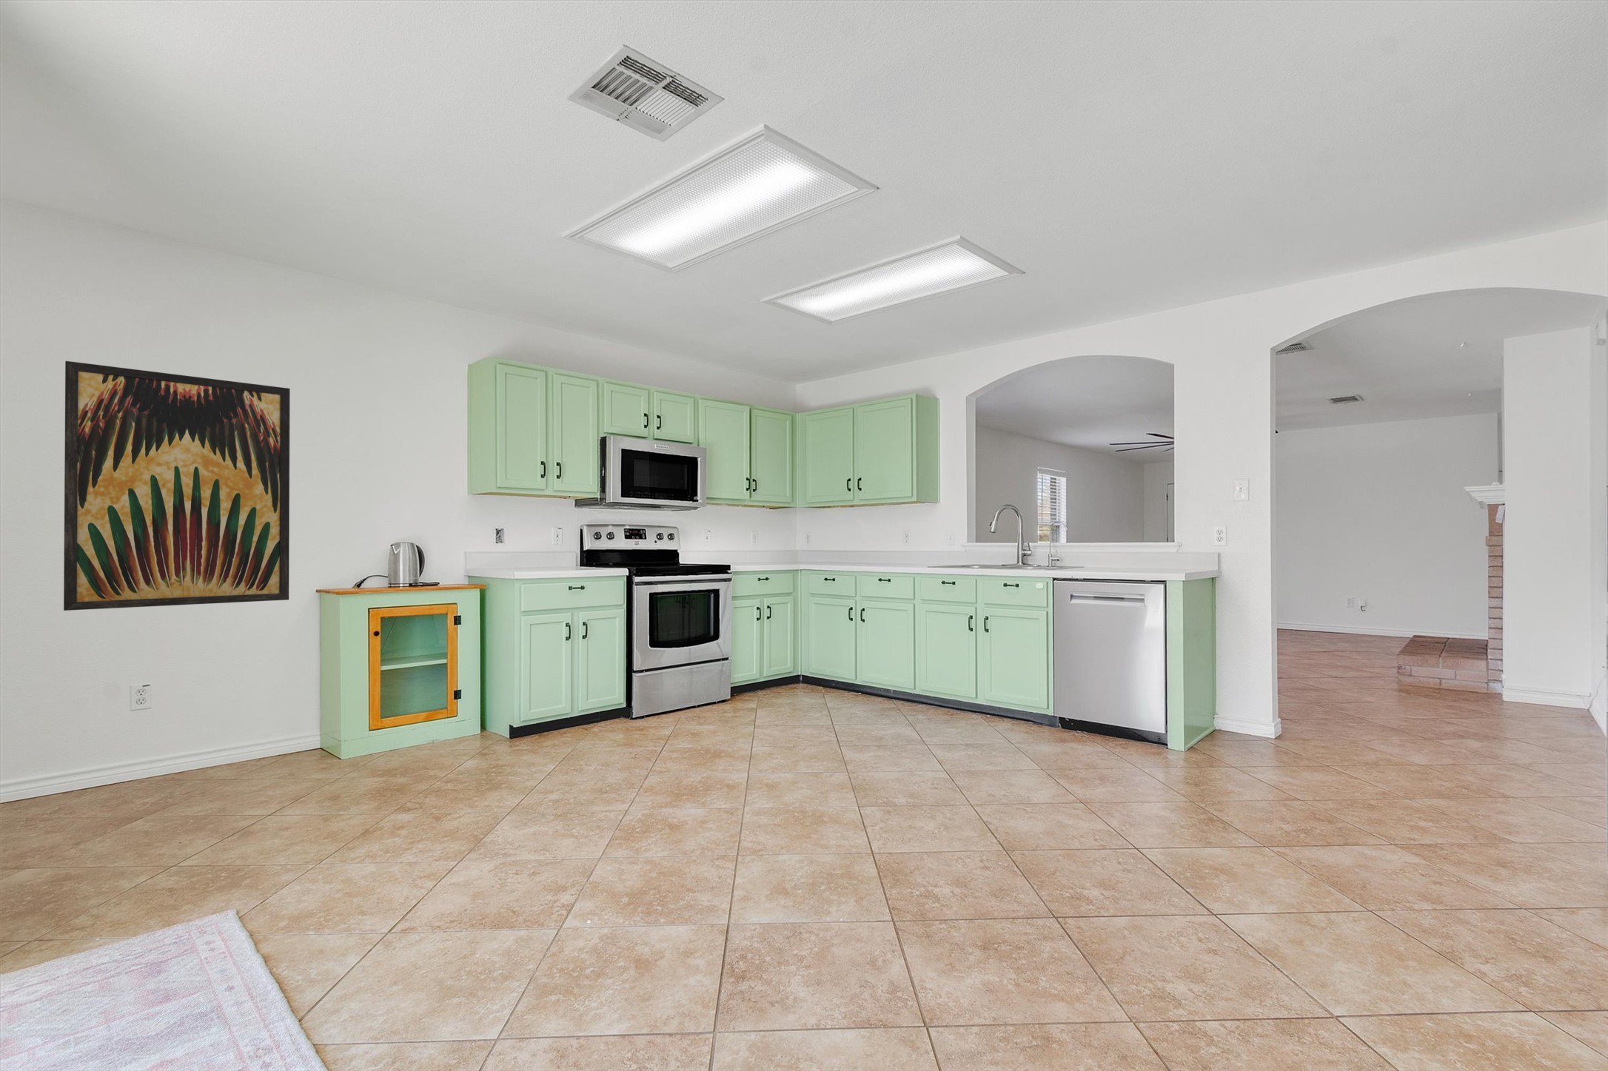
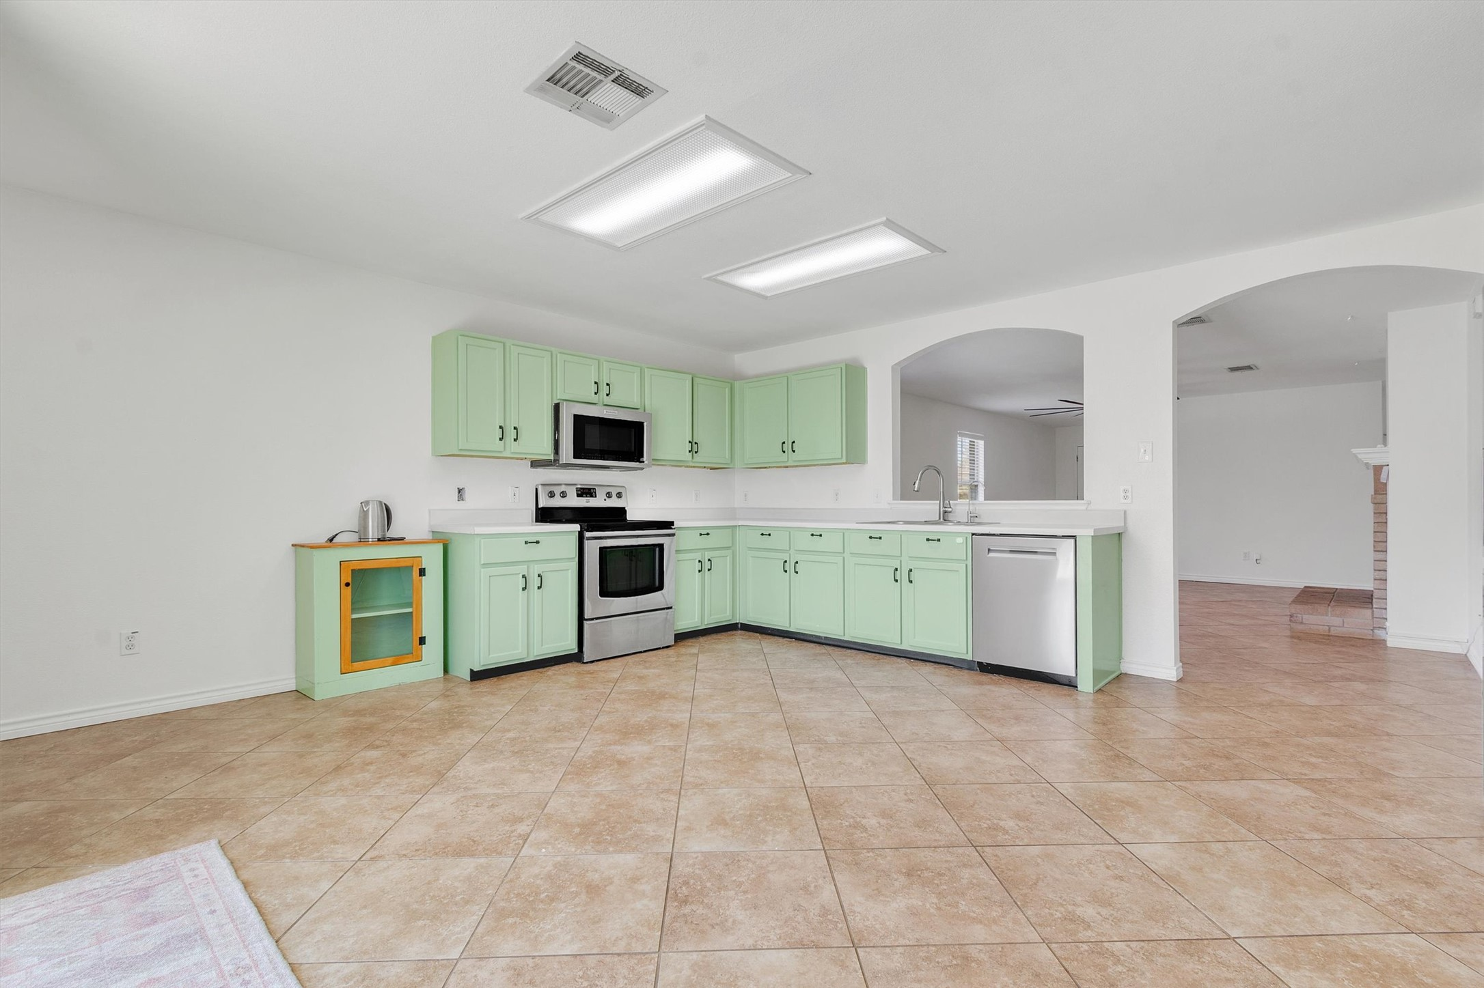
- wall art (185, 490)
